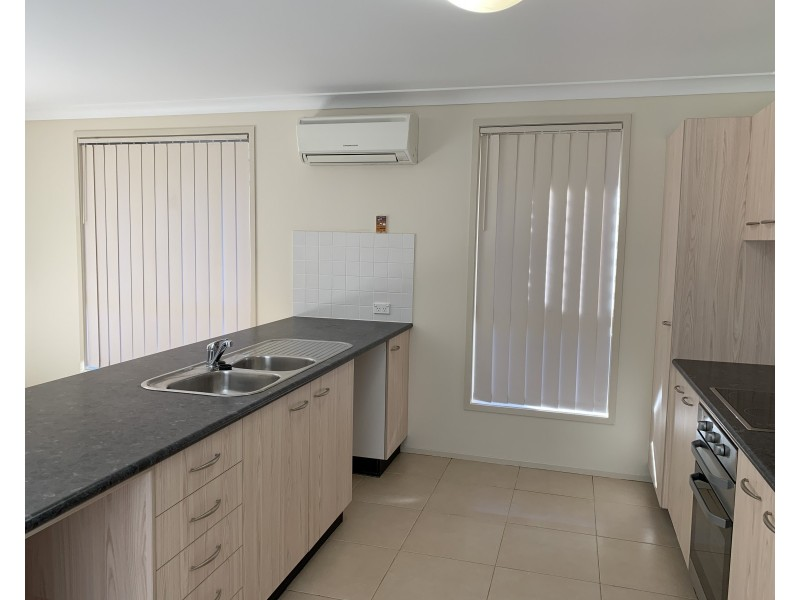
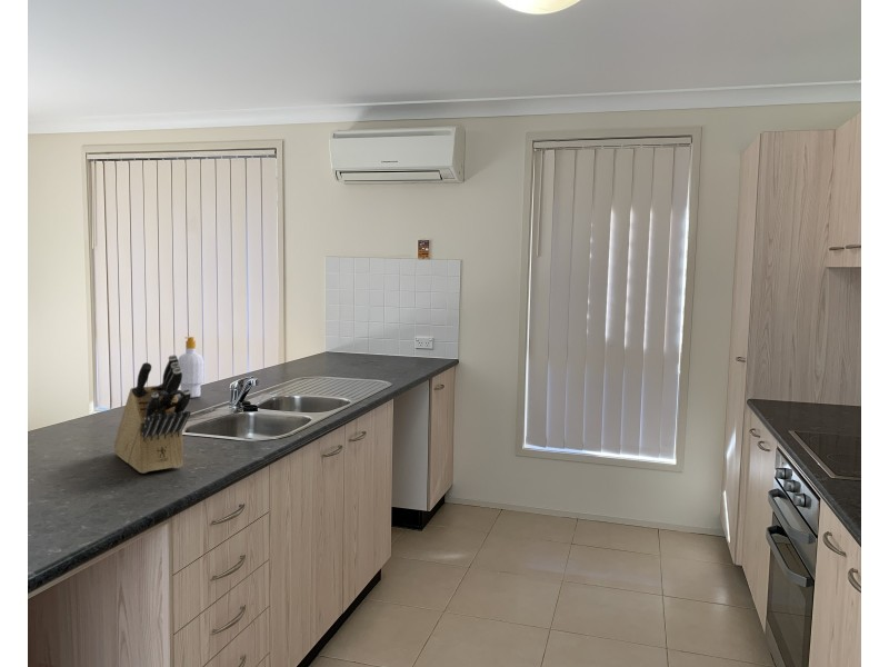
+ knife block (151, 408)
+ soap bottle (190, 366)
